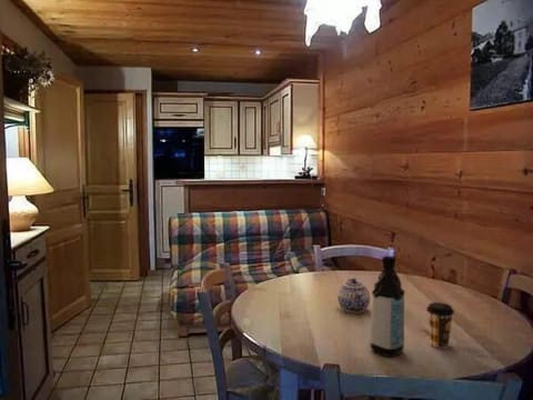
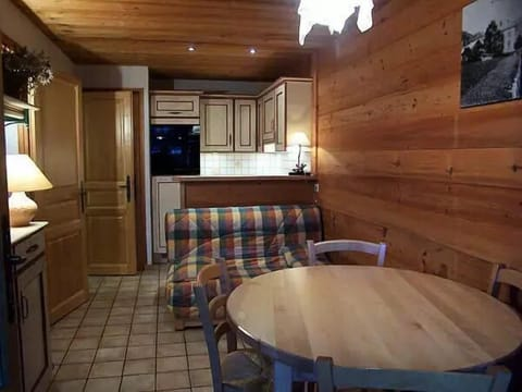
- coffee cup (440, 324)
- water bottle (388, 303)
- teapot (353, 293)
